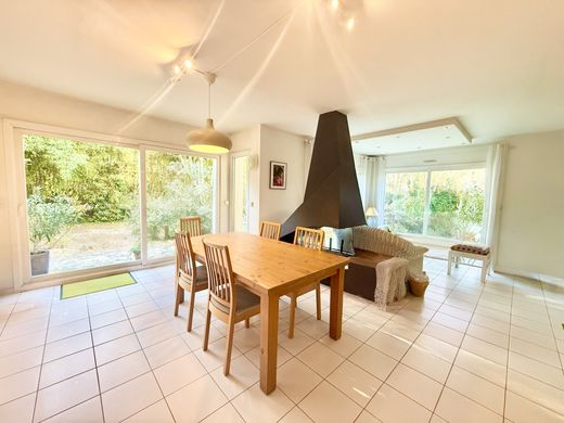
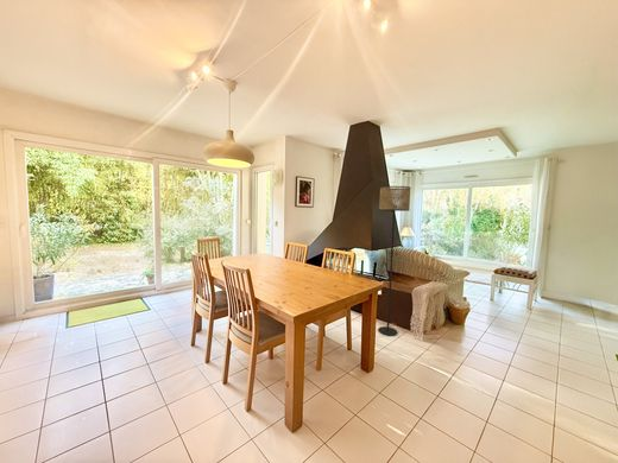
+ floor lamp (391, 260)
